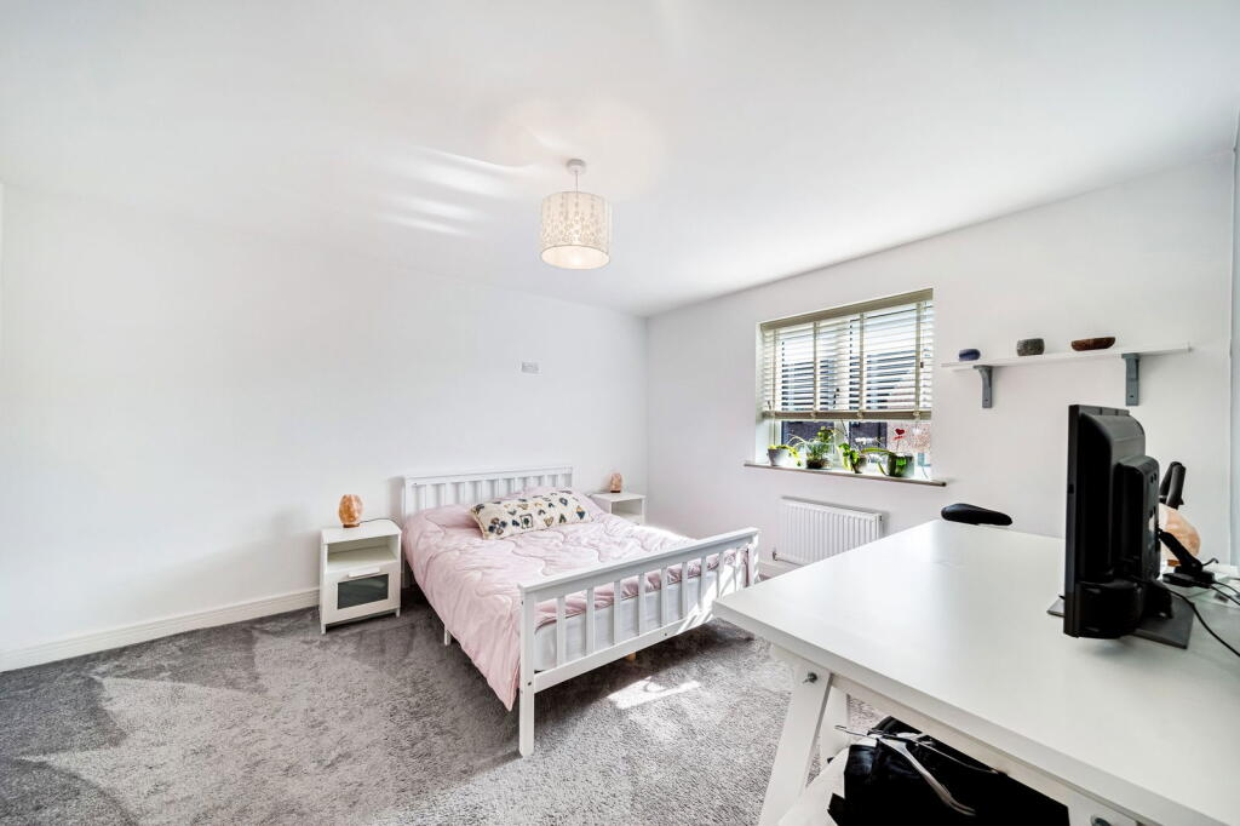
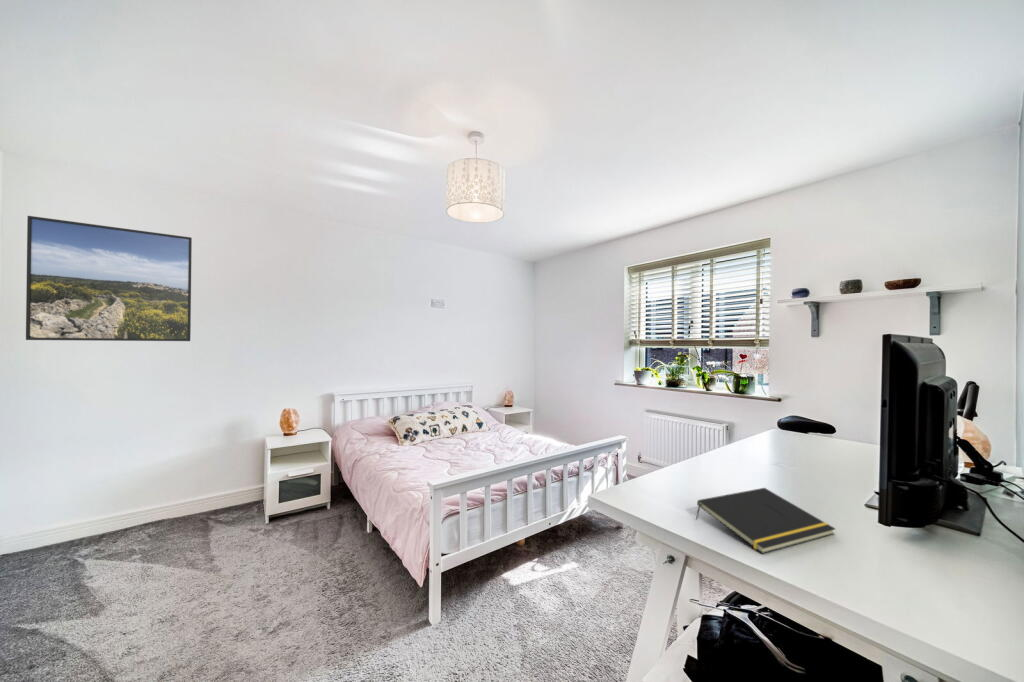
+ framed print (116, 284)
+ notepad (763, 516)
